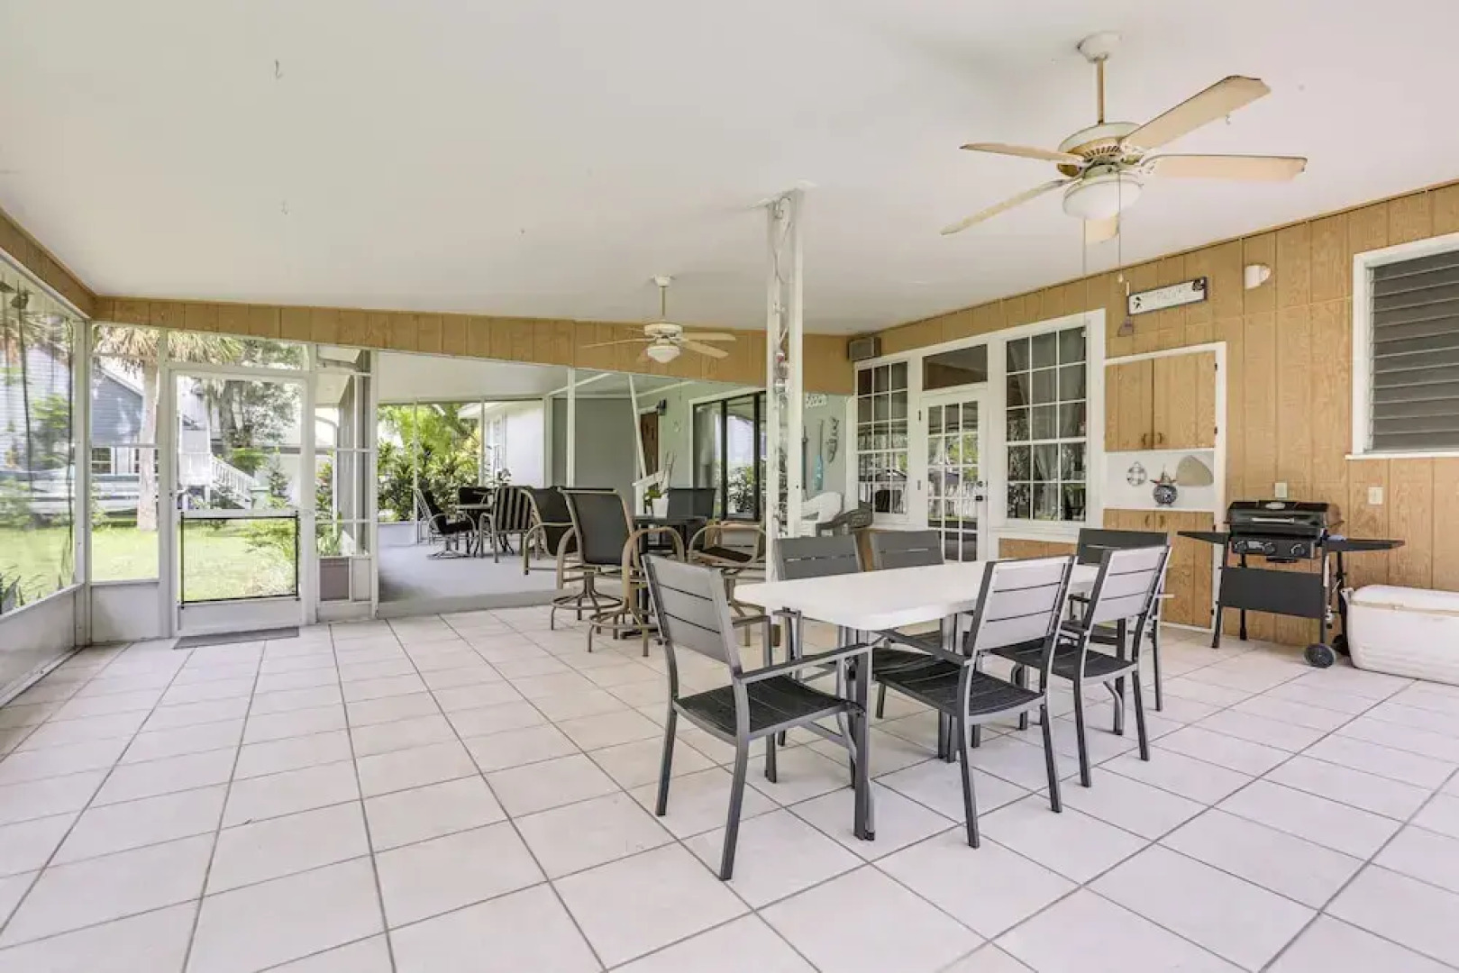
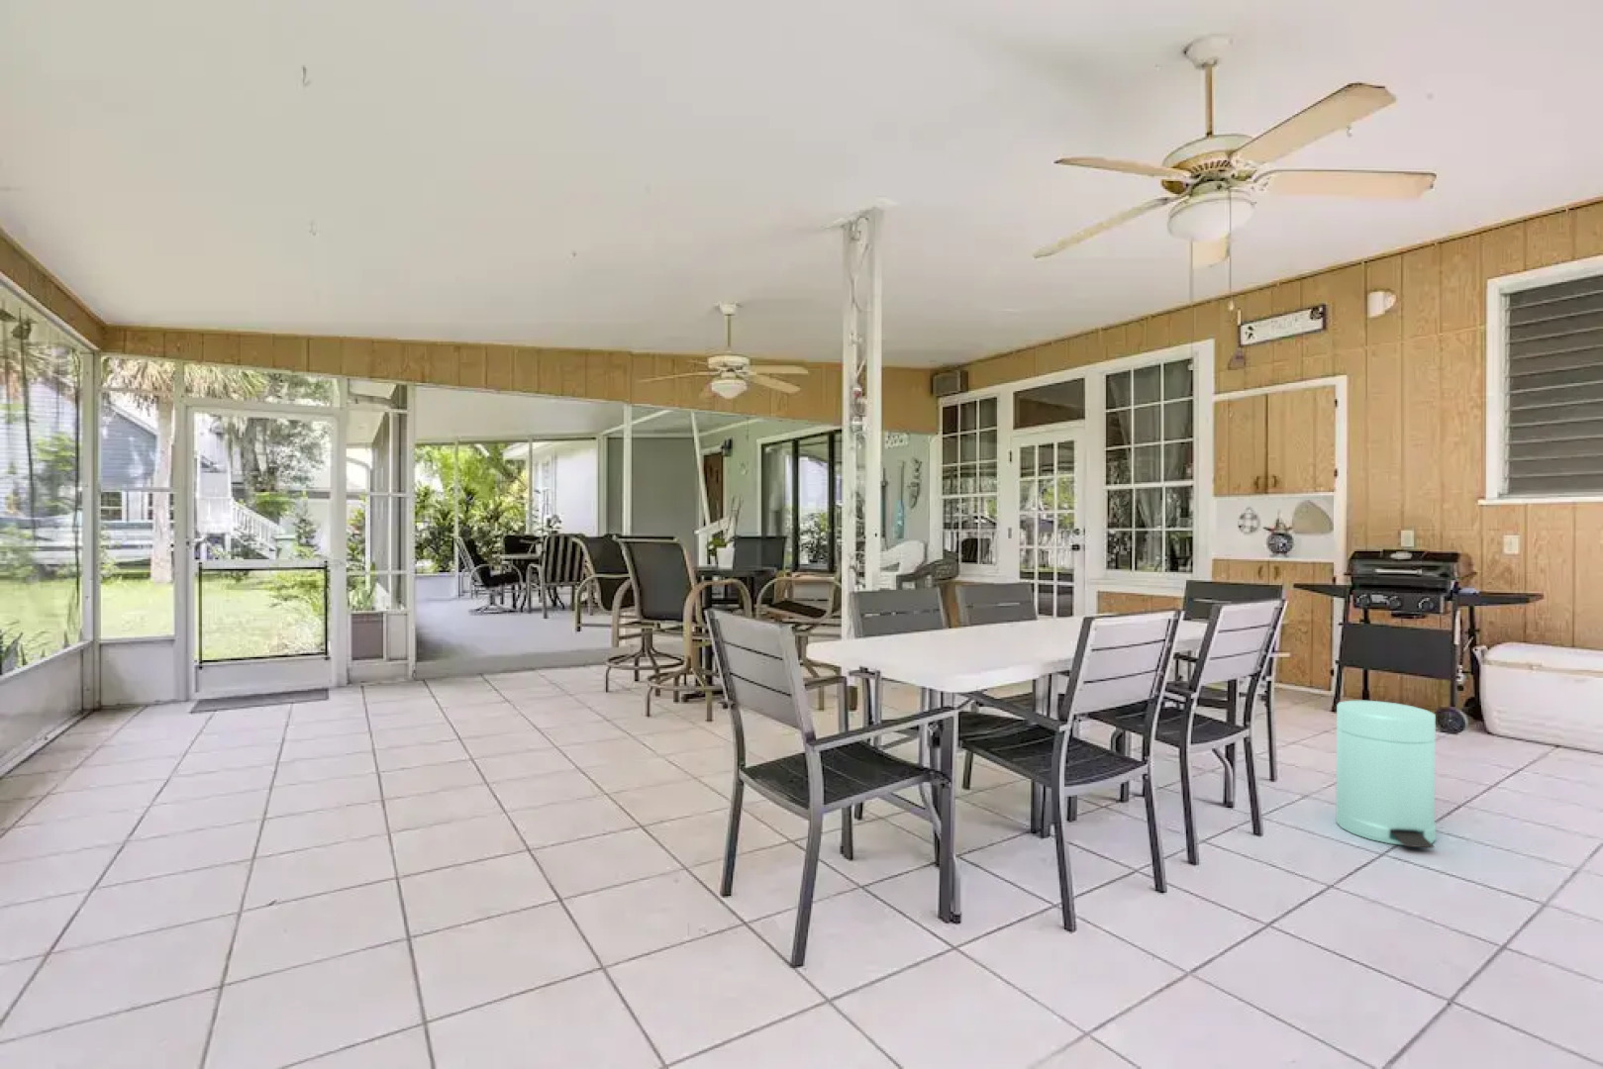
+ trash can (1388, 770)
